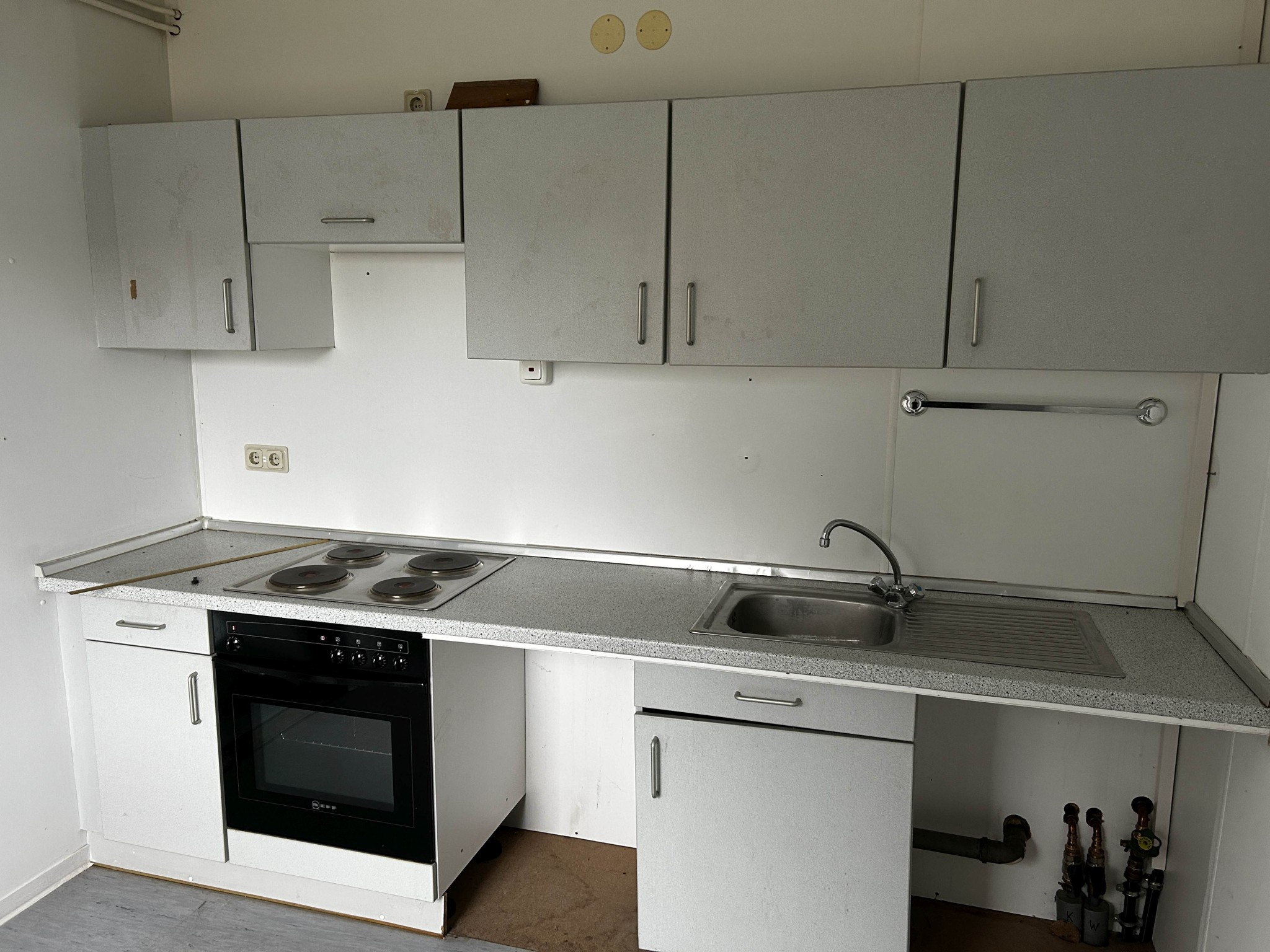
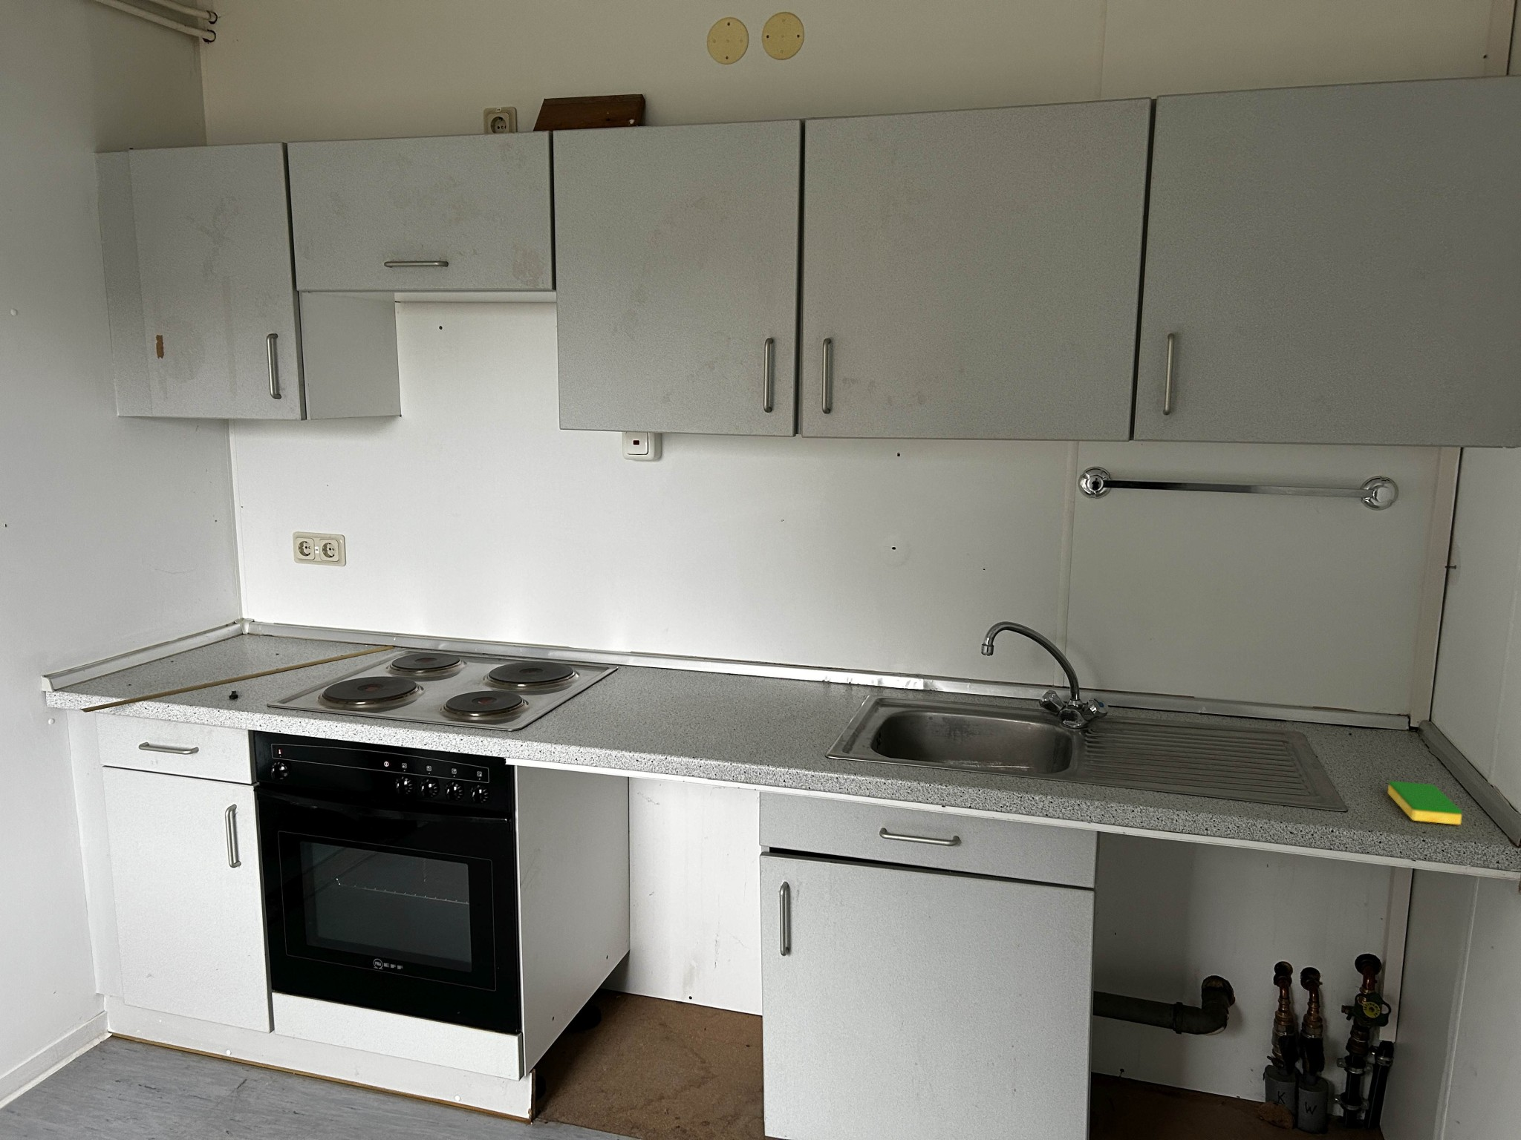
+ dish sponge (1423, 801)
